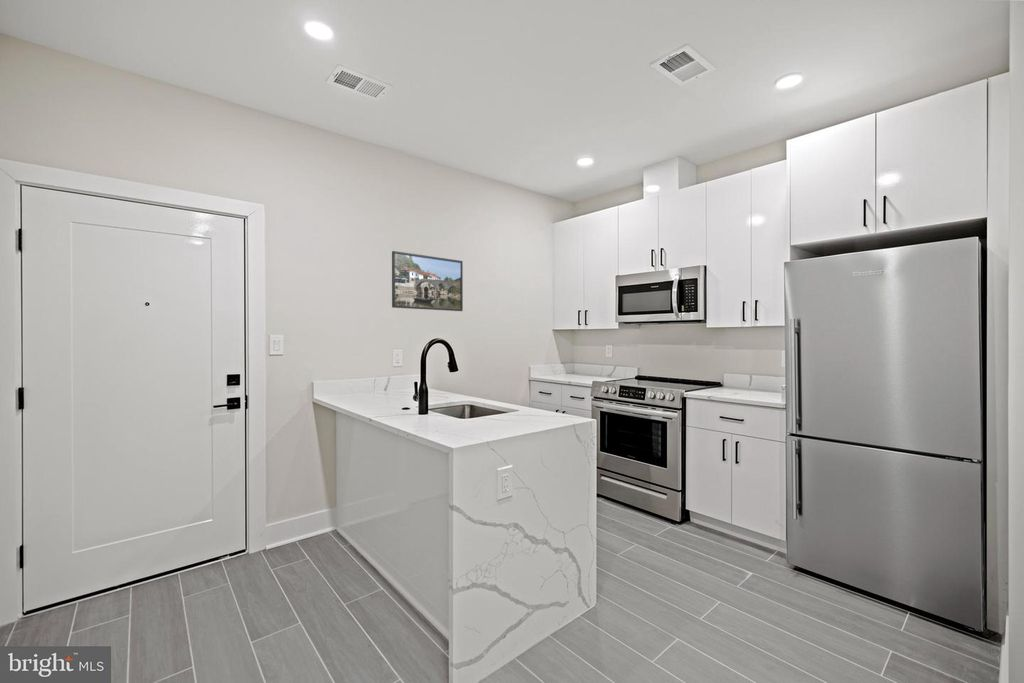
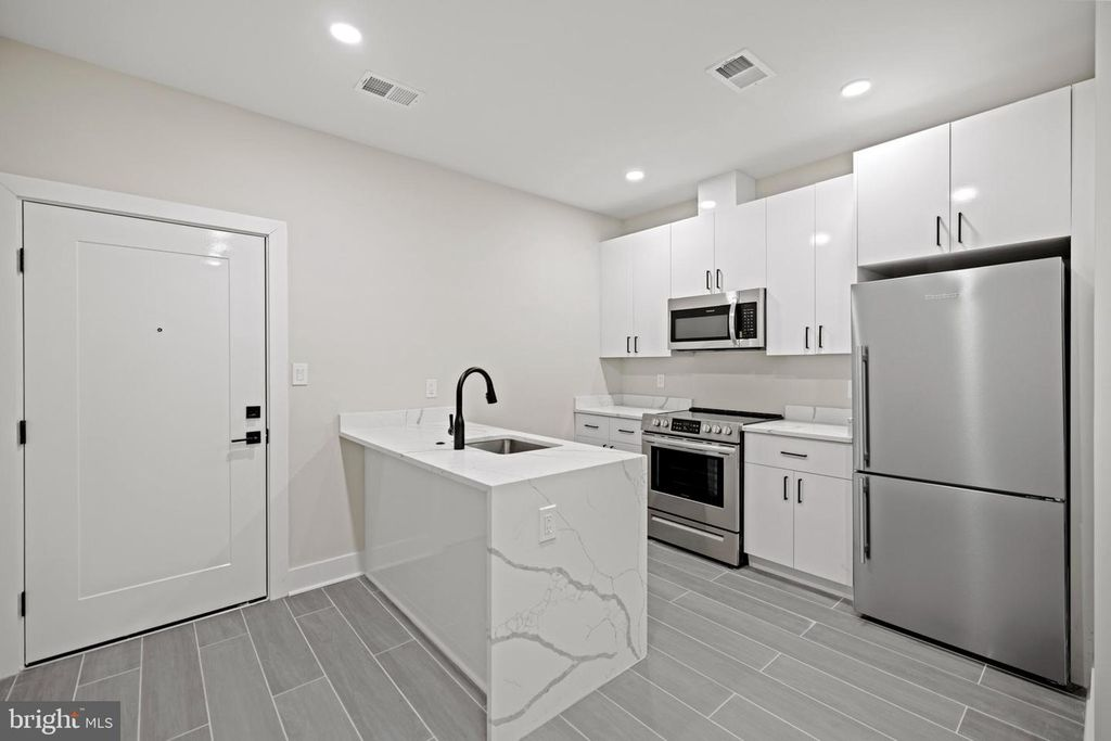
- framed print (429, 282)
